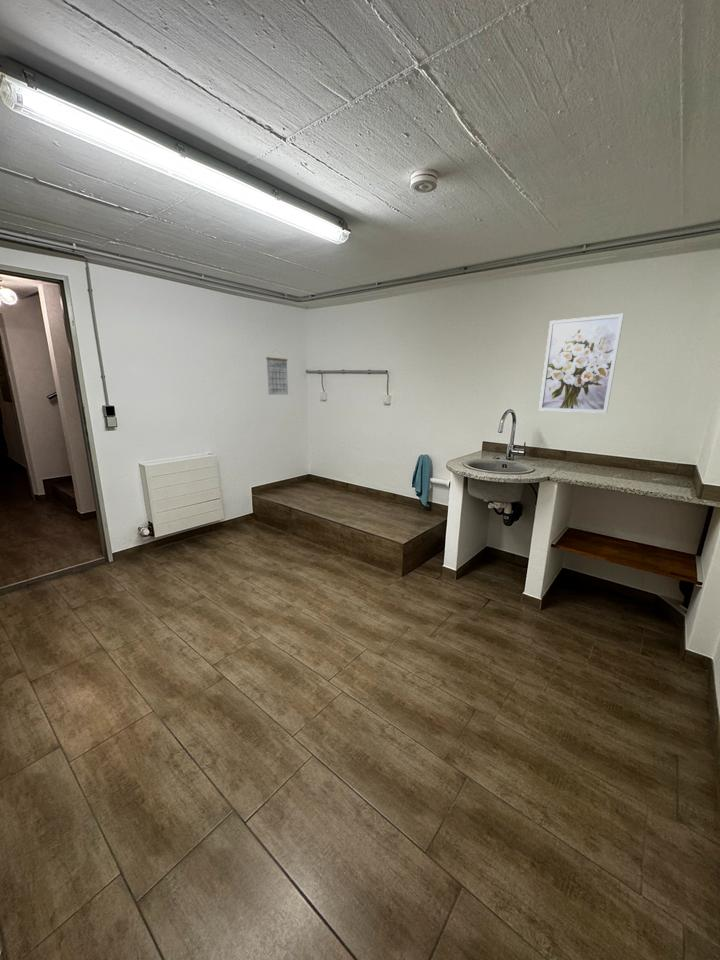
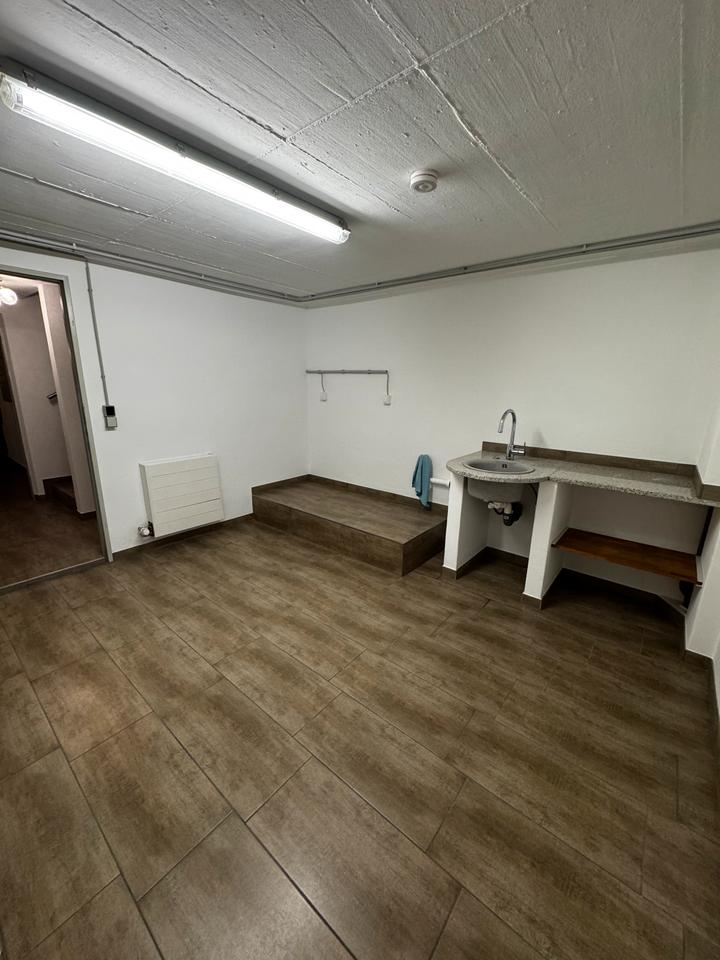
- wall art (578, 366)
- calendar (277, 372)
